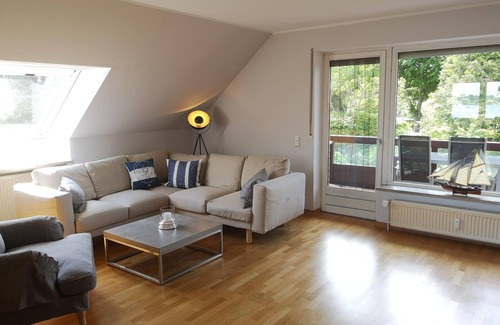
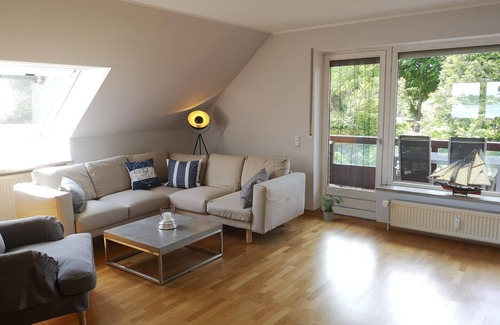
+ potted plant (327, 207)
